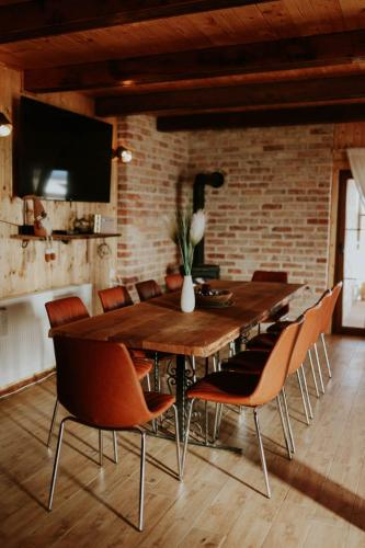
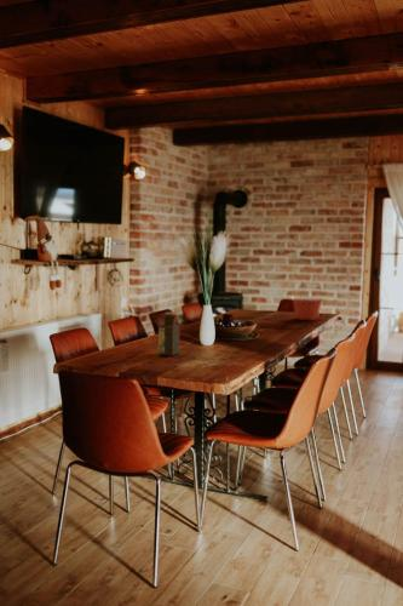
+ mixing bowl (306, 308)
+ bottle (168, 333)
